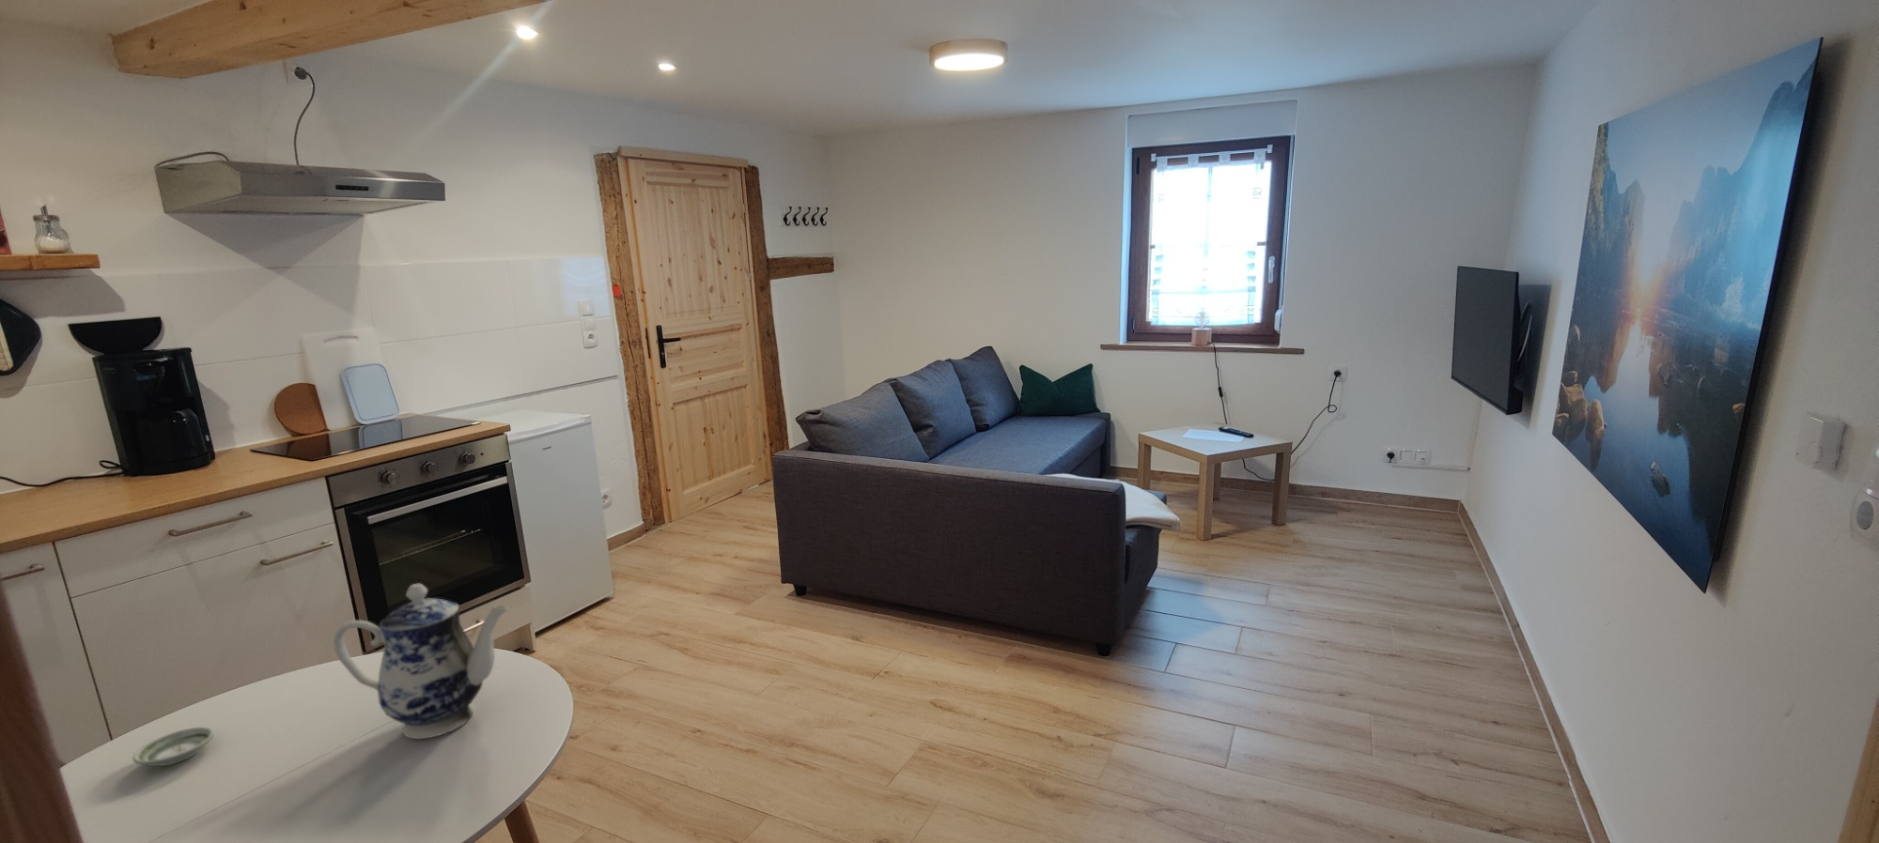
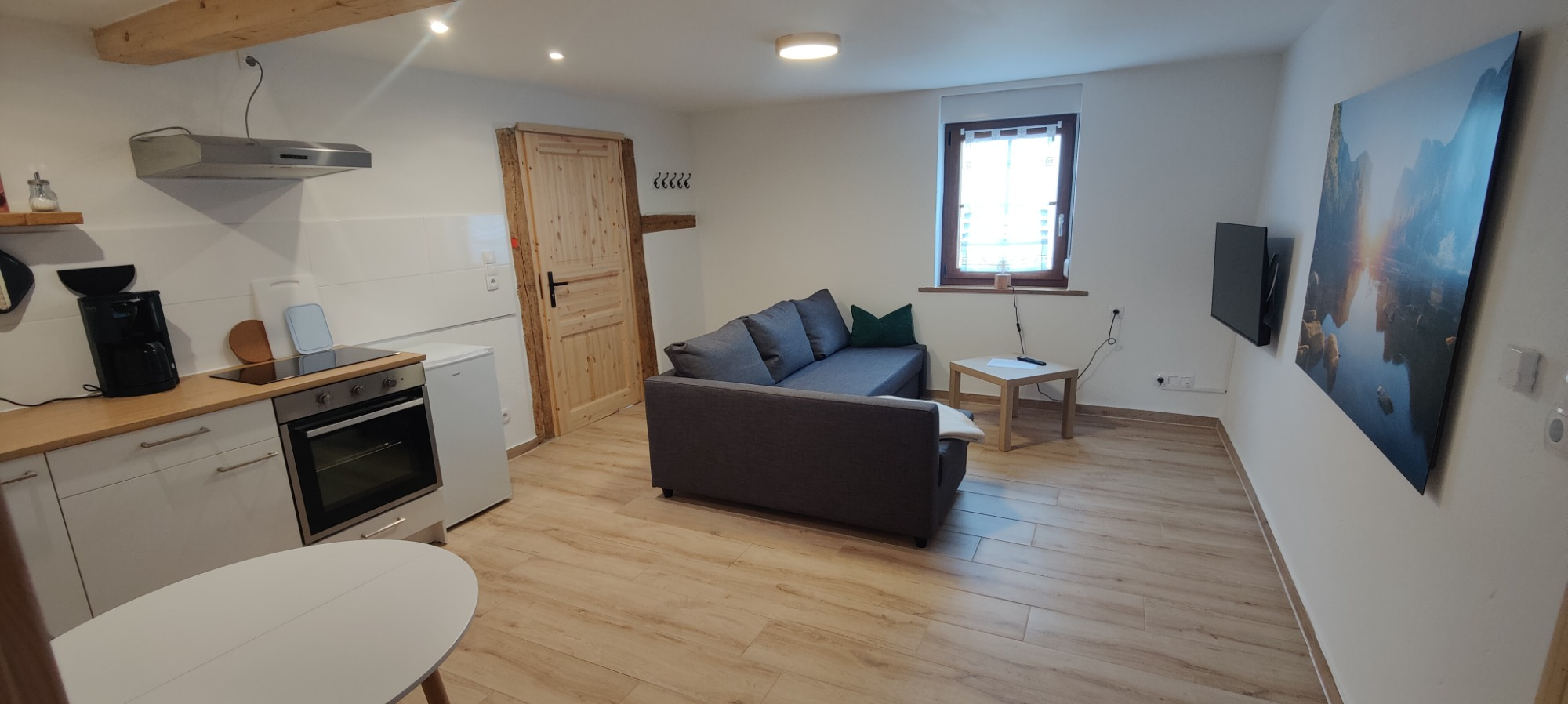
- saucer (175, 750)
- teapot (428, 654)
